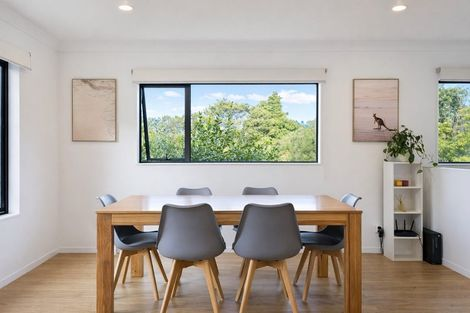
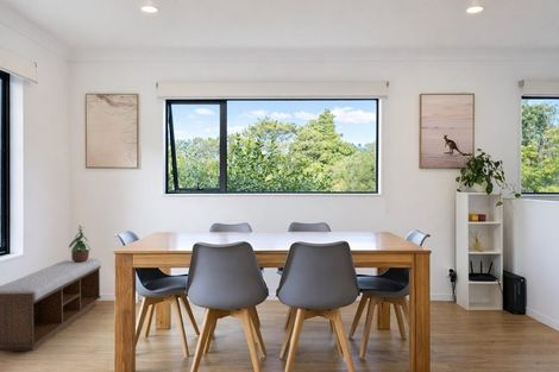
+ bench (52, 297)
+ potted plant (78, 242)
